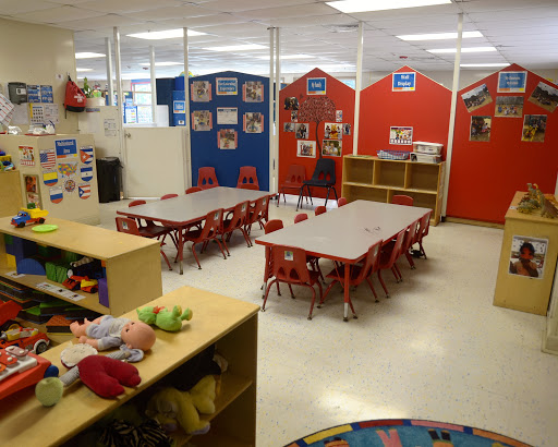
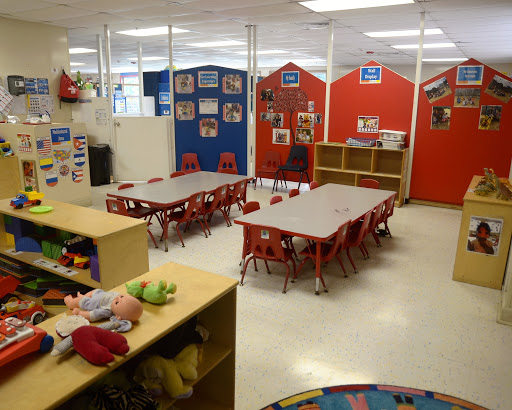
- apple (49, 390)
